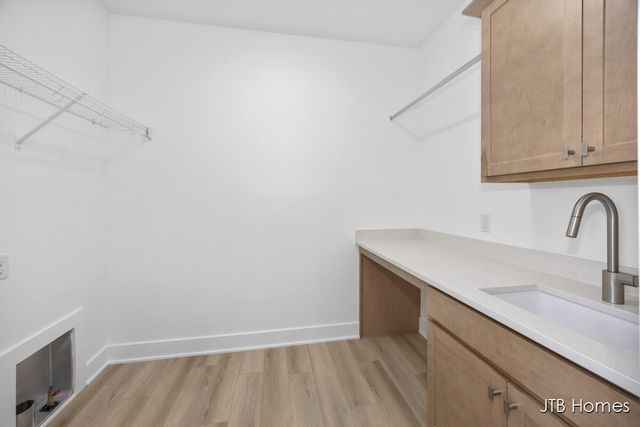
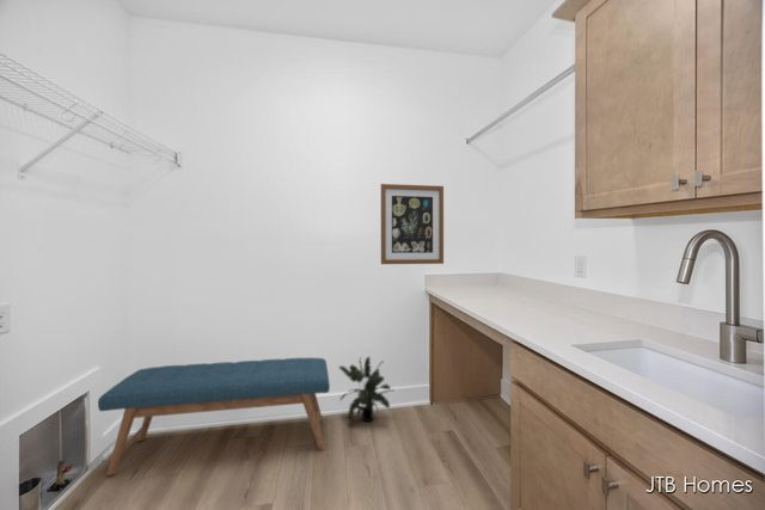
+ potted plant (367, 389)
+ bench (228, 406)
+ wall art (412, 225)
